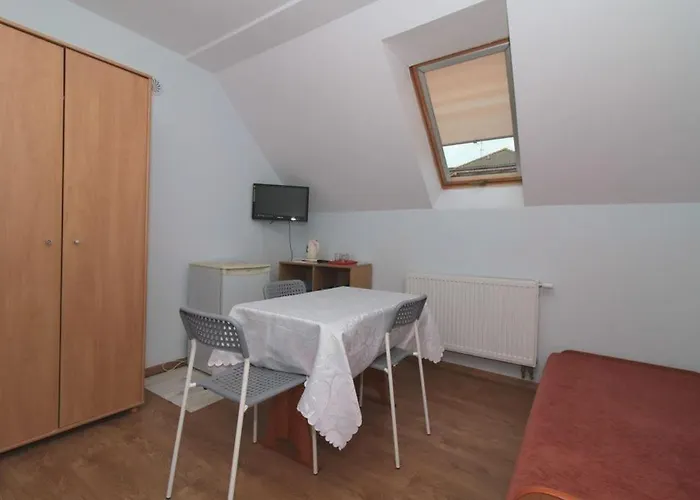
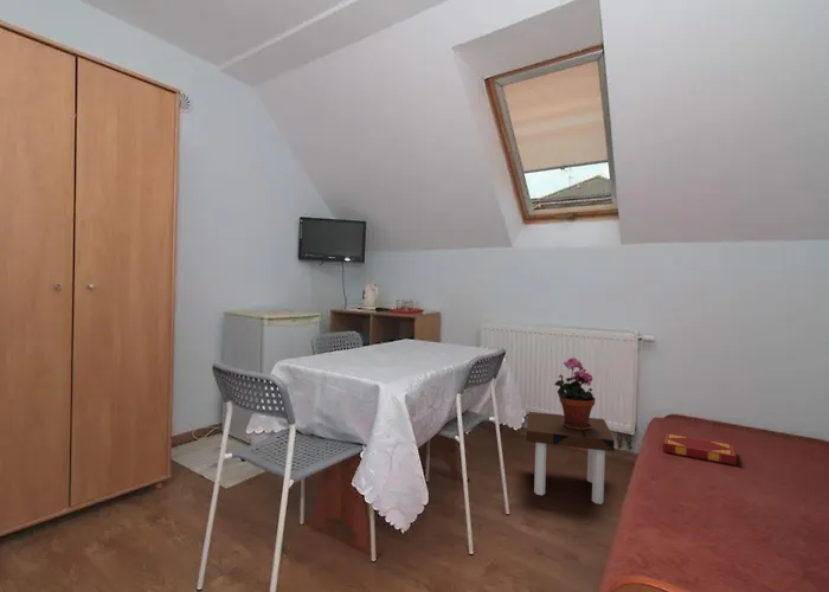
+ potted plant (576, 392)
+ hardback book (698, 448)
+ side table (566, 445)
